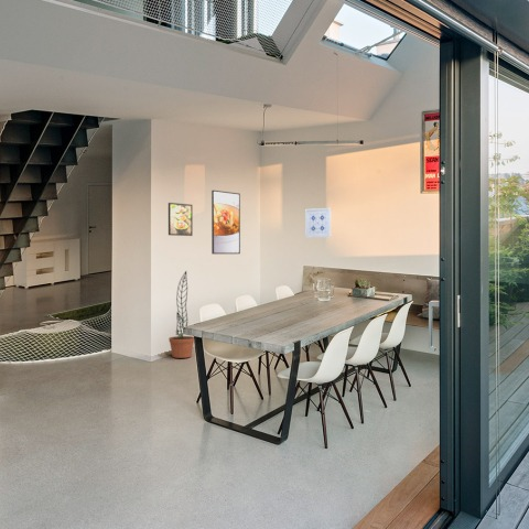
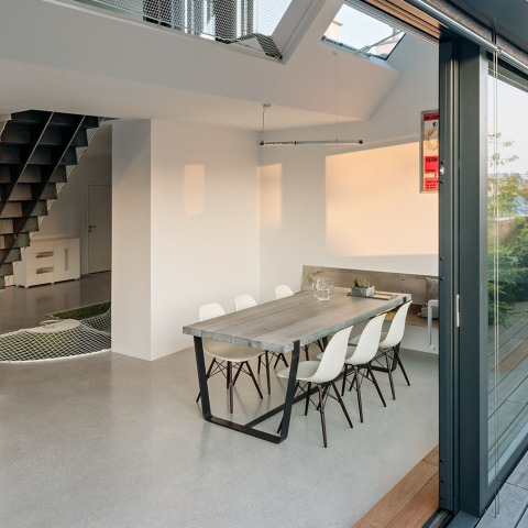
- decorative plant (182, 313)
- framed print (226, 223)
- wall art (317, 223)
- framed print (180, 219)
